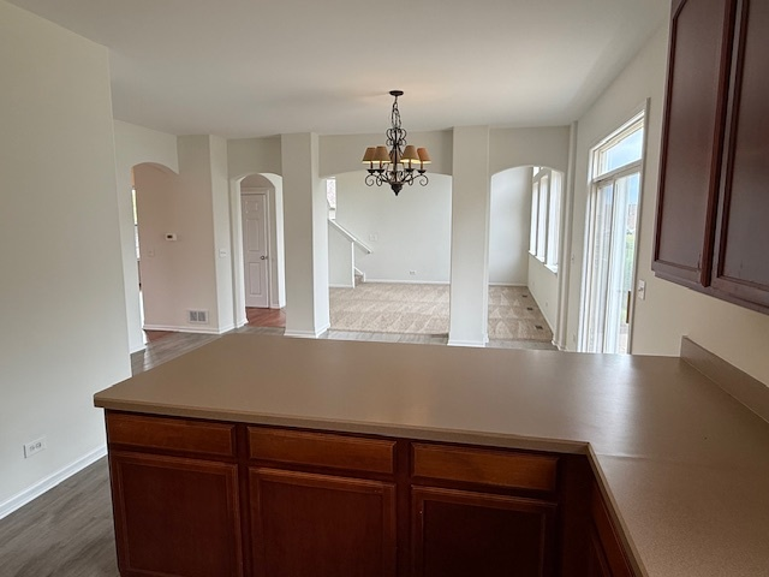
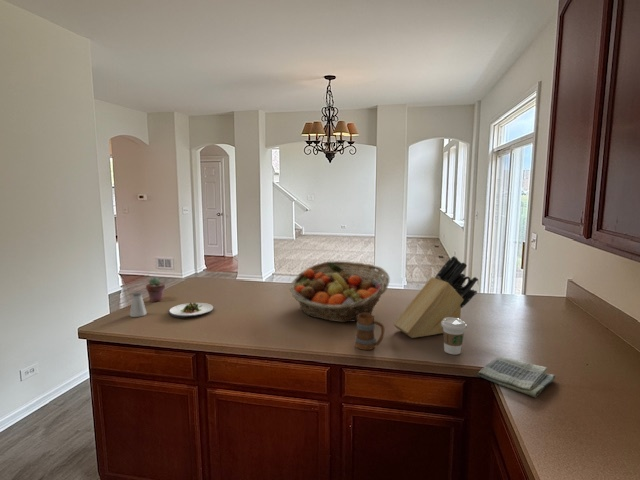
+ knife block (436, 294)
+ potted succulent (155, 288)
+ mug (369, 331)
+ fruit basket (338, 289)
+ dish towel (516, 373)
+ salad plate (191, 307)
+ coffee cup (453, 335)
+ saltshaker (137, 304)
